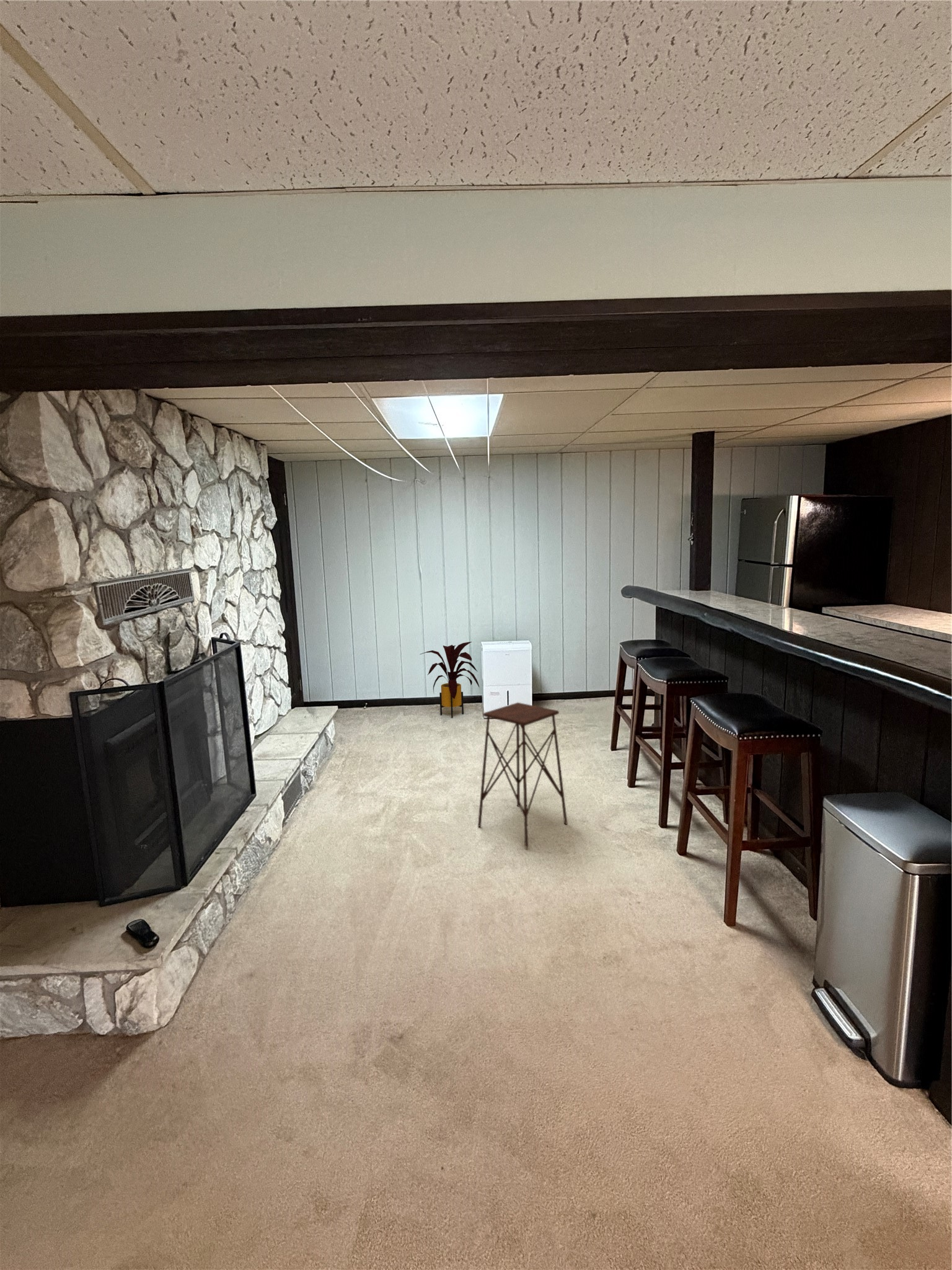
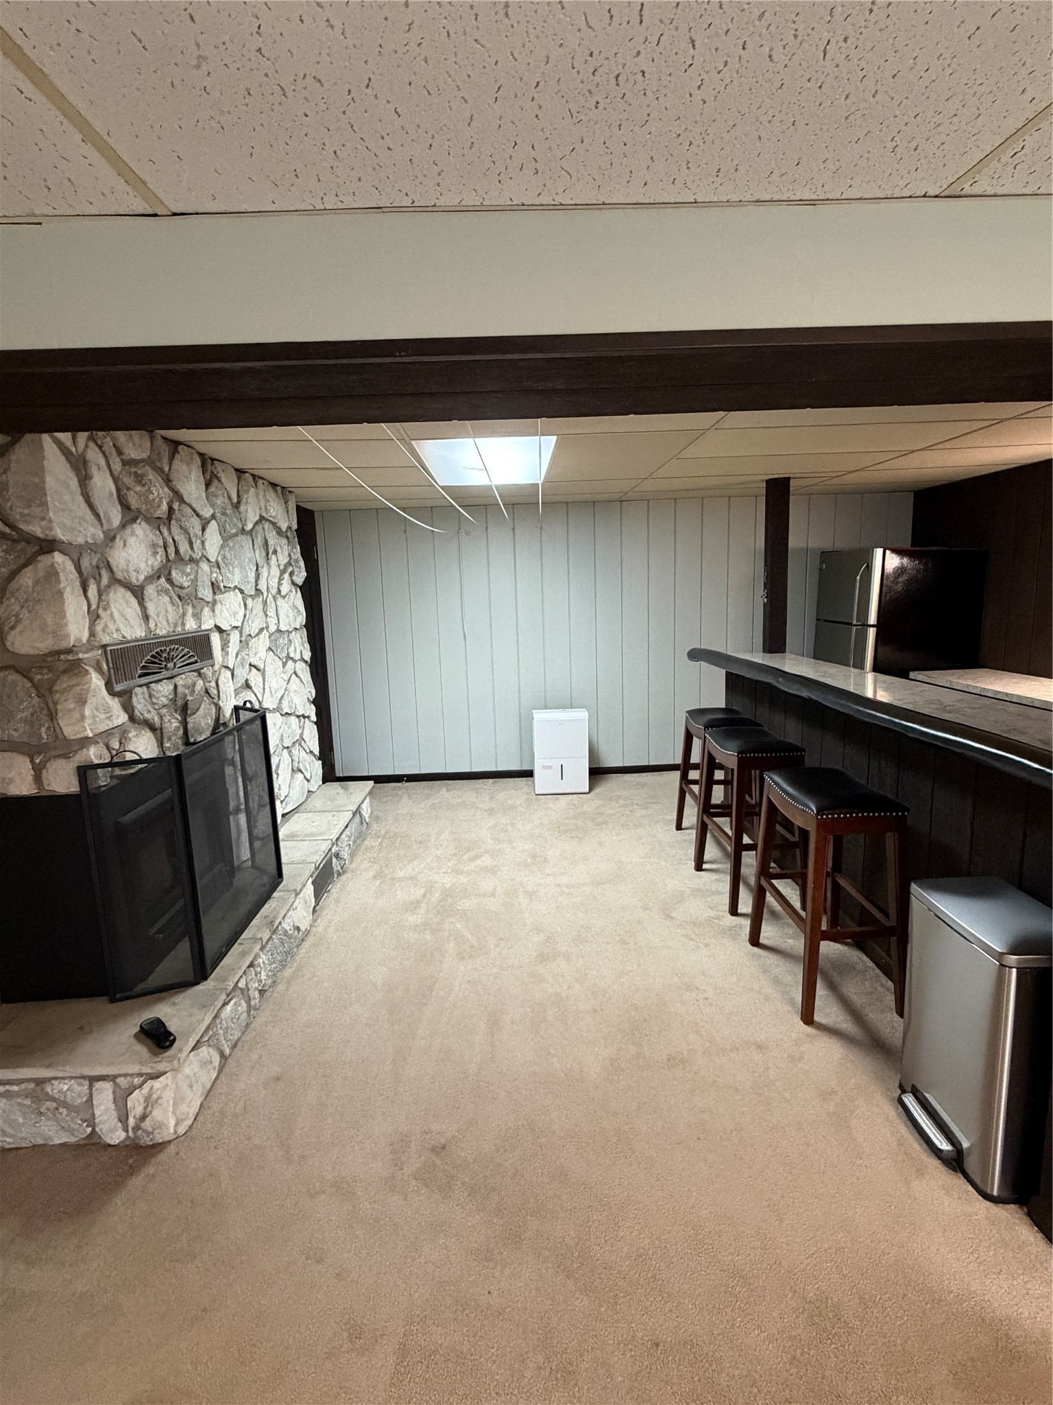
- house plant (449, 678)
- side table (519, 769)
